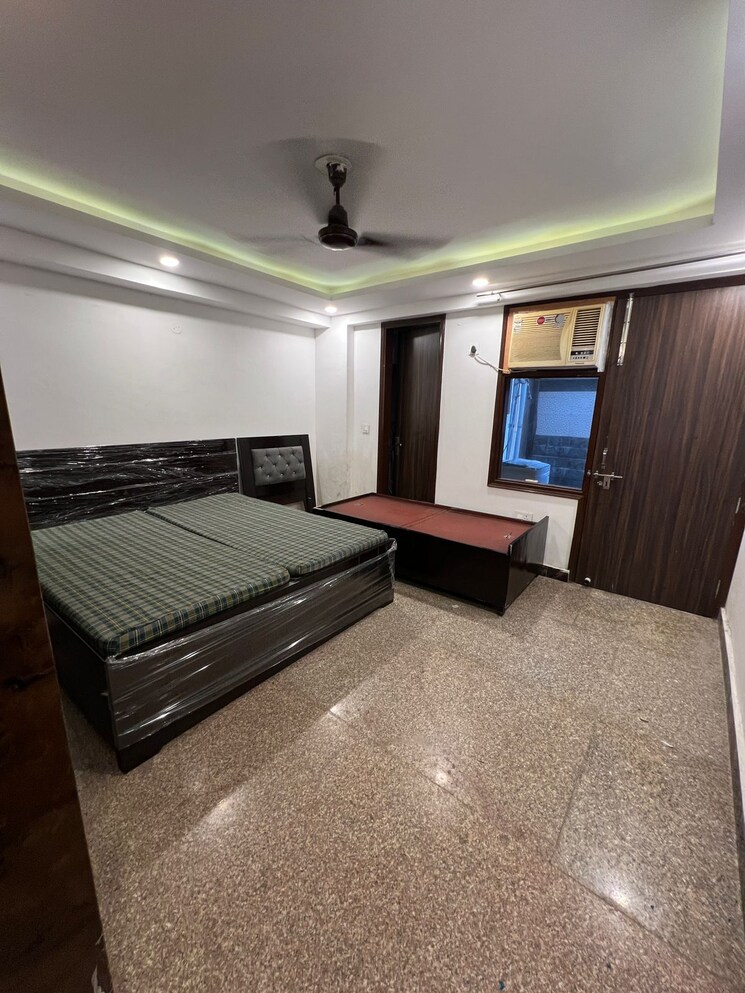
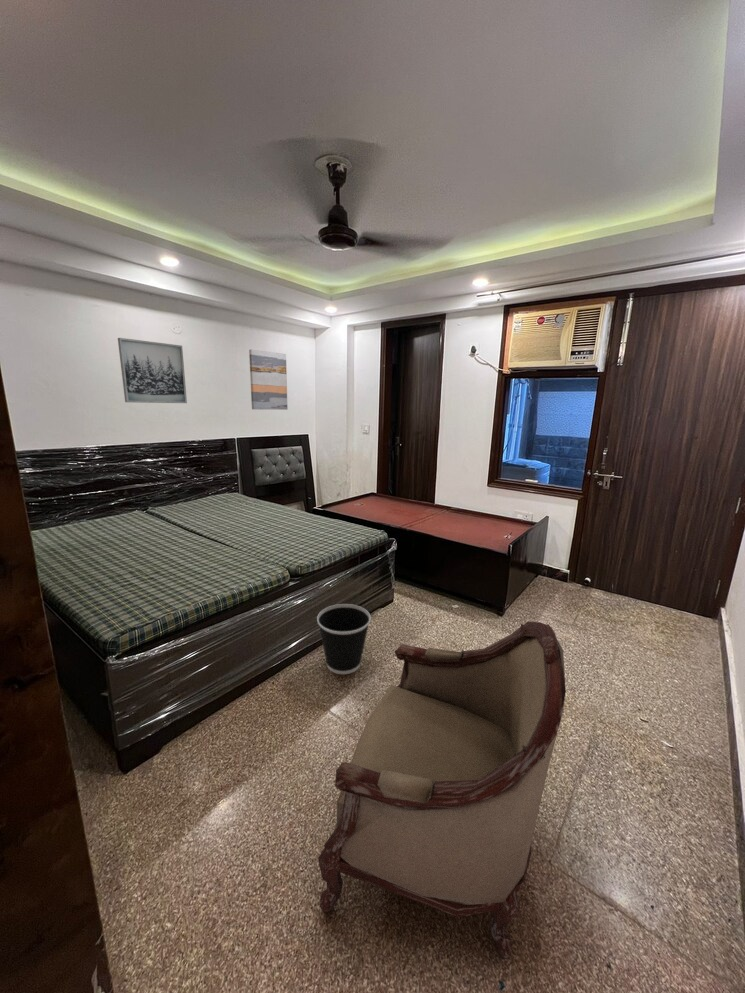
+ wall art (154, 372)
+ wall art (269, 381)
+ wastebasket (343, 640)
+ armchair (445, 739)
